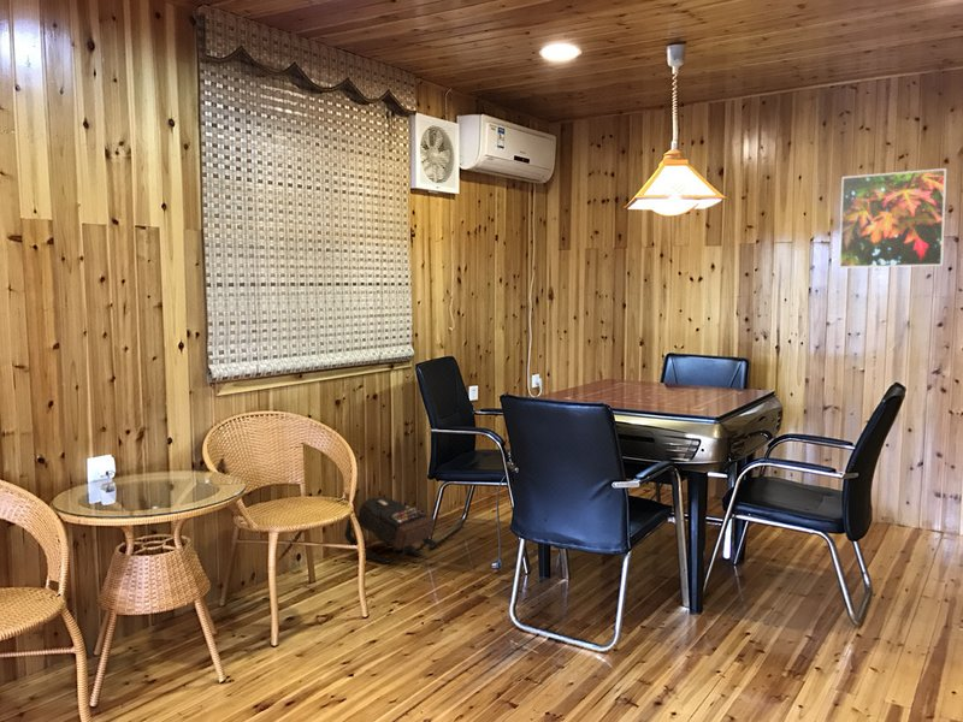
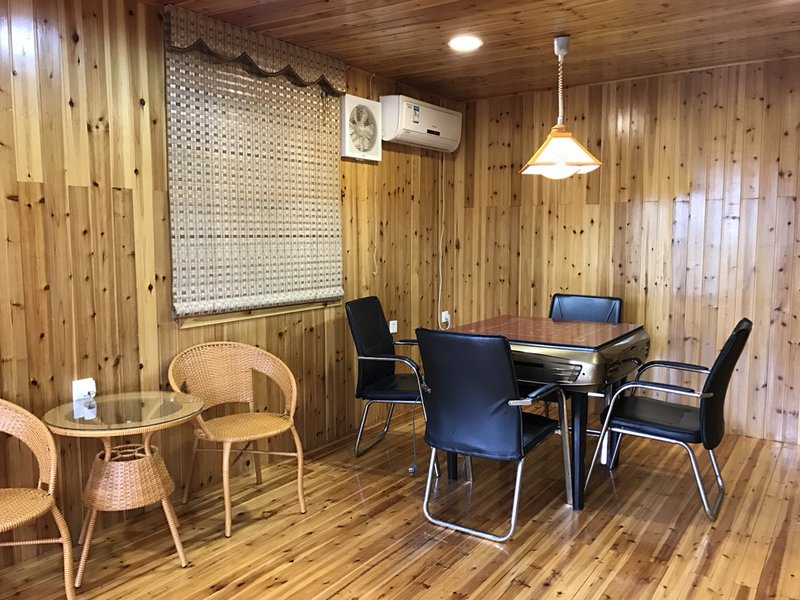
- backpack (394, 529)
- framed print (891, 219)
